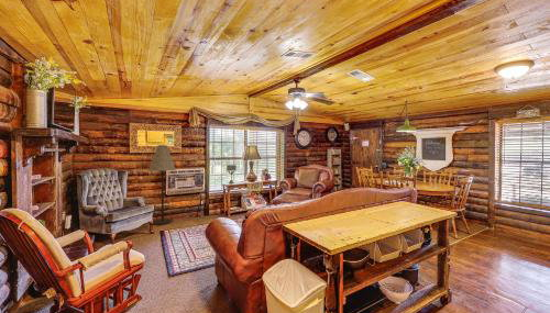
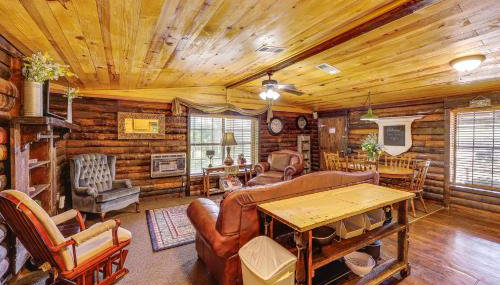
- floor lamp (162, 183)
